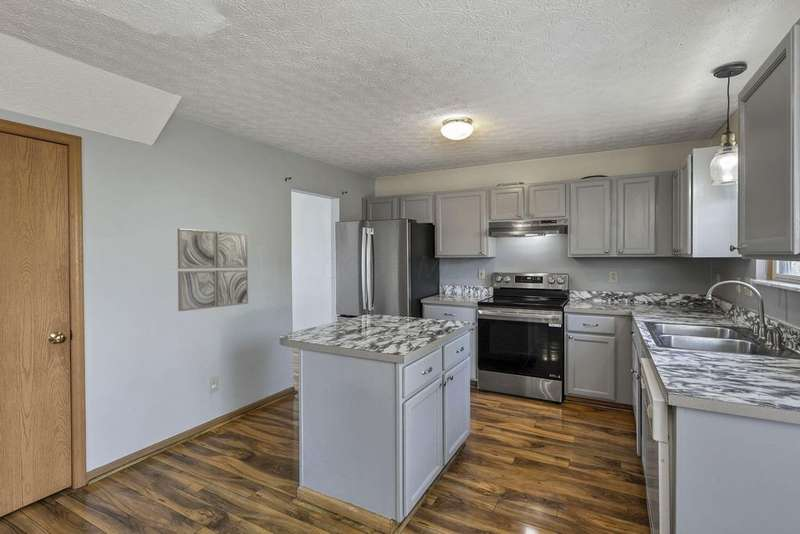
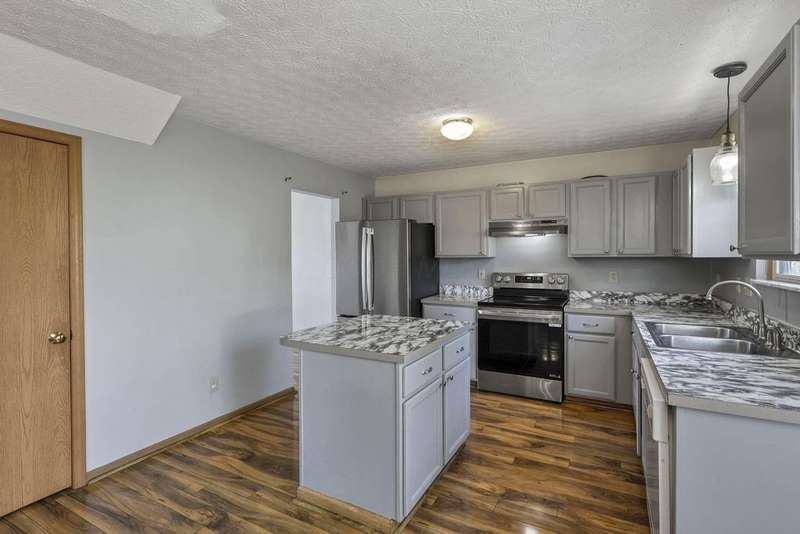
- wall art (215, 270)
